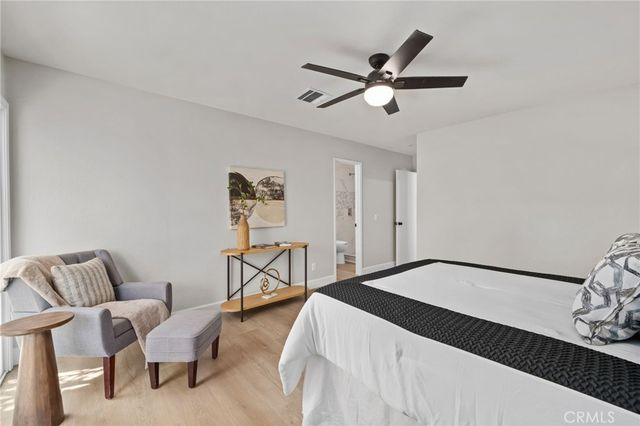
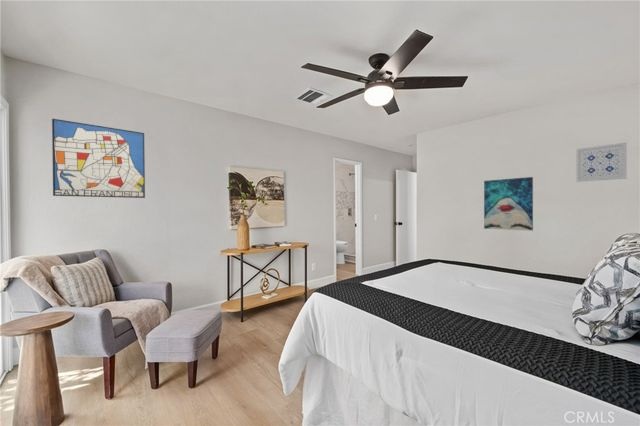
+ wall art (507, 204)
+ wall art (600, 163)
+ wall art (102, 161)
